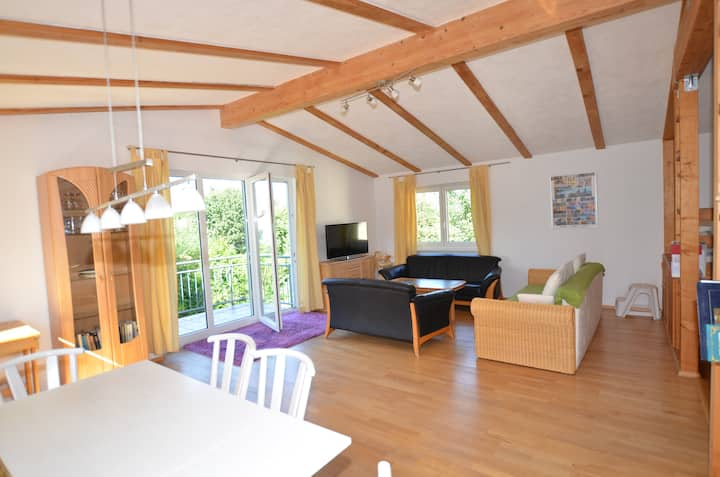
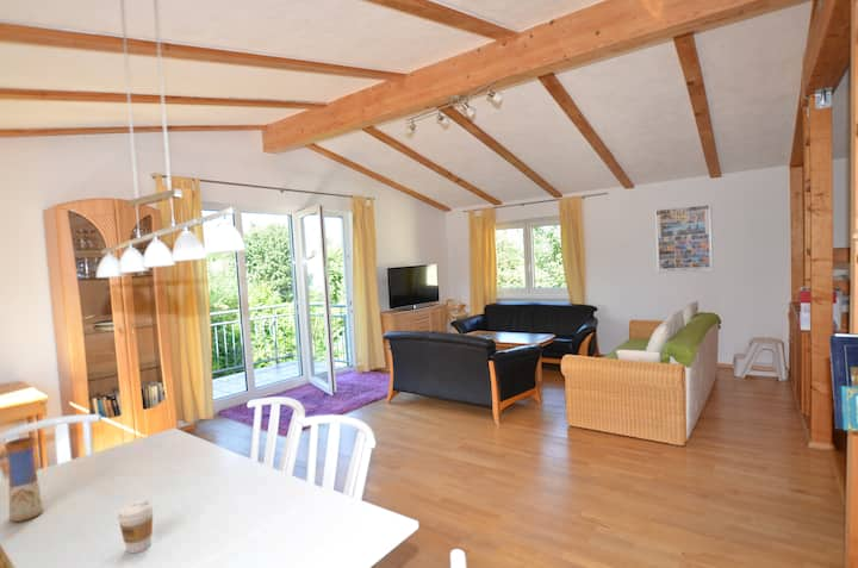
+ vase (23, 478)
+ coffee cup (137, 526)
